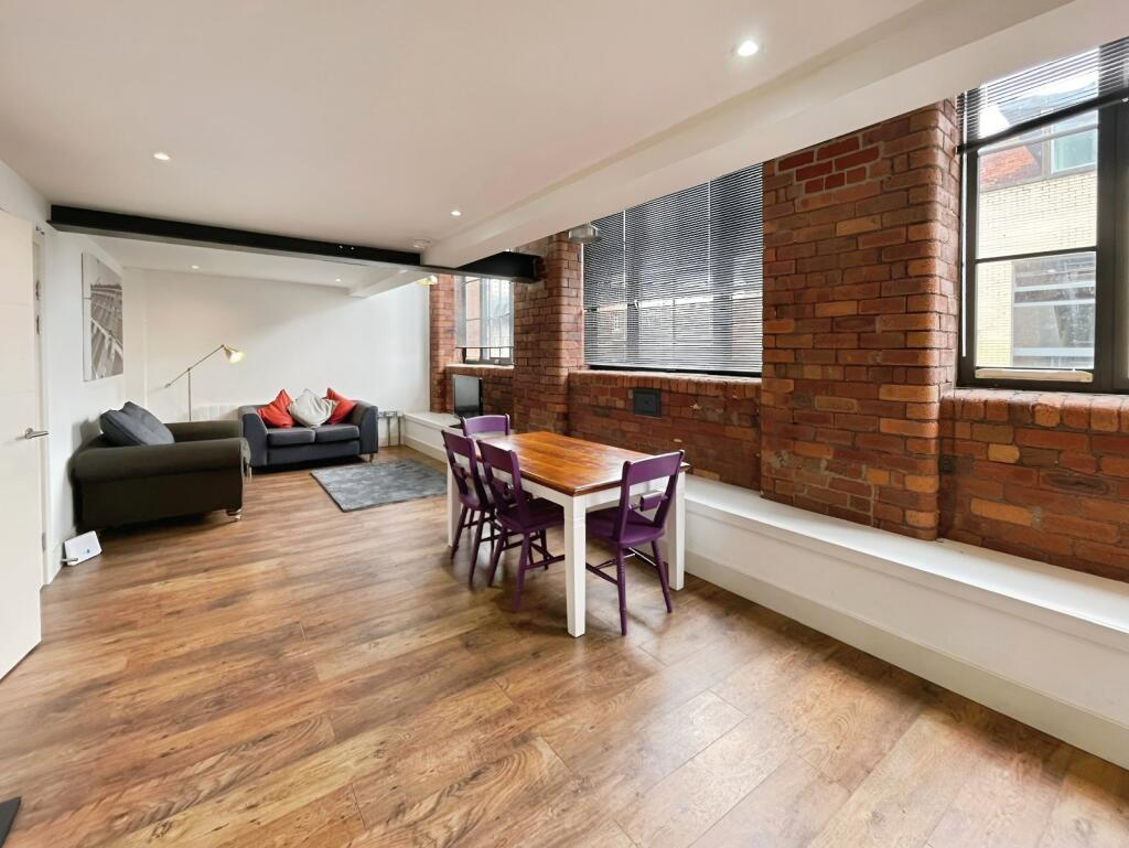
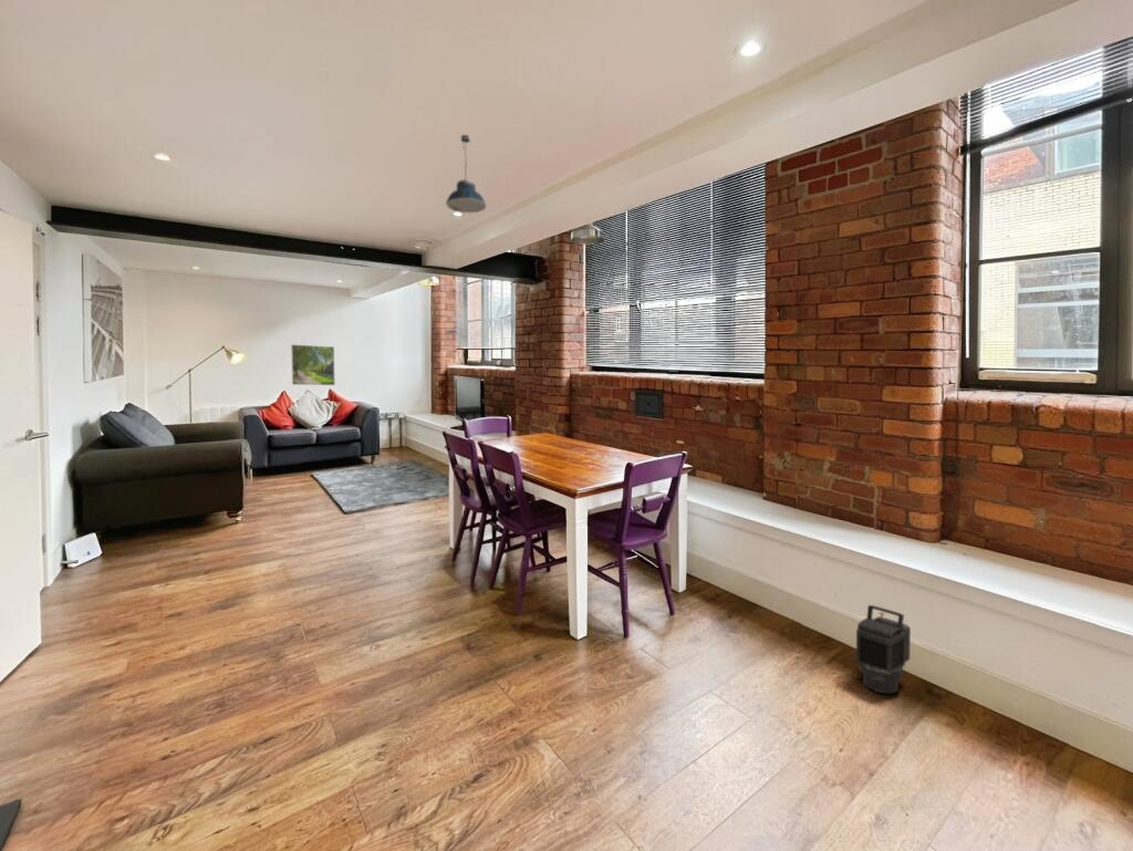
+ lantern (882, 646)
+ pendant light (465, 170)
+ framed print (313, 365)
